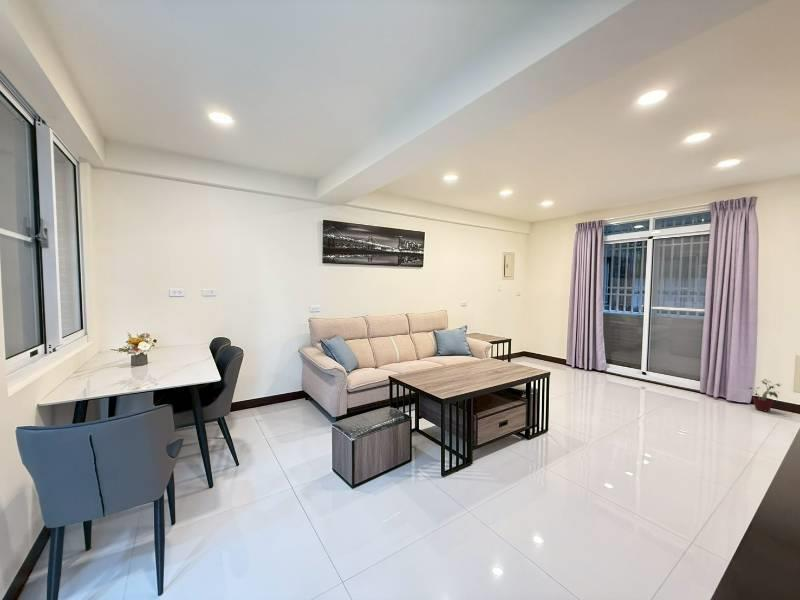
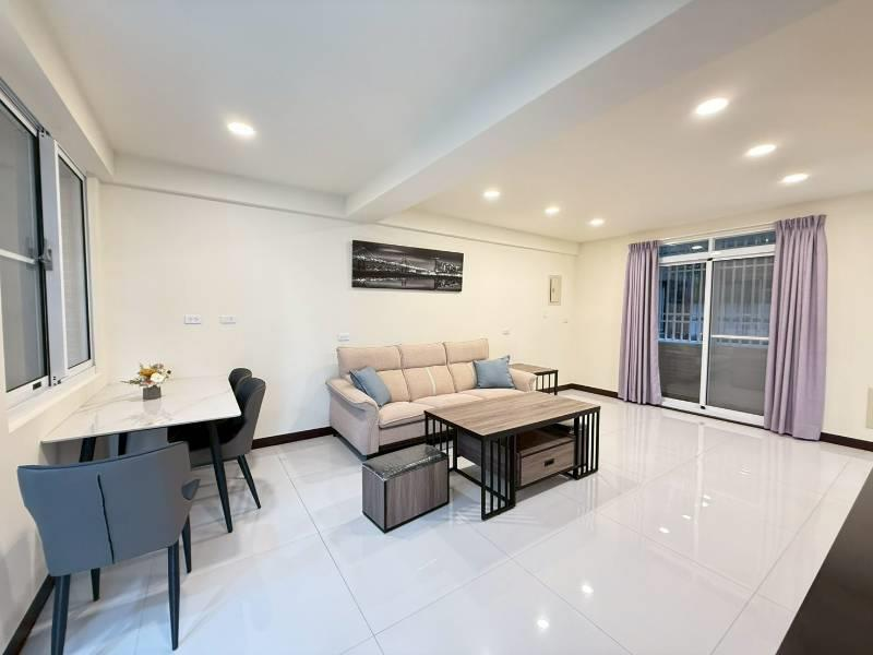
- potted plant (766, 394)
